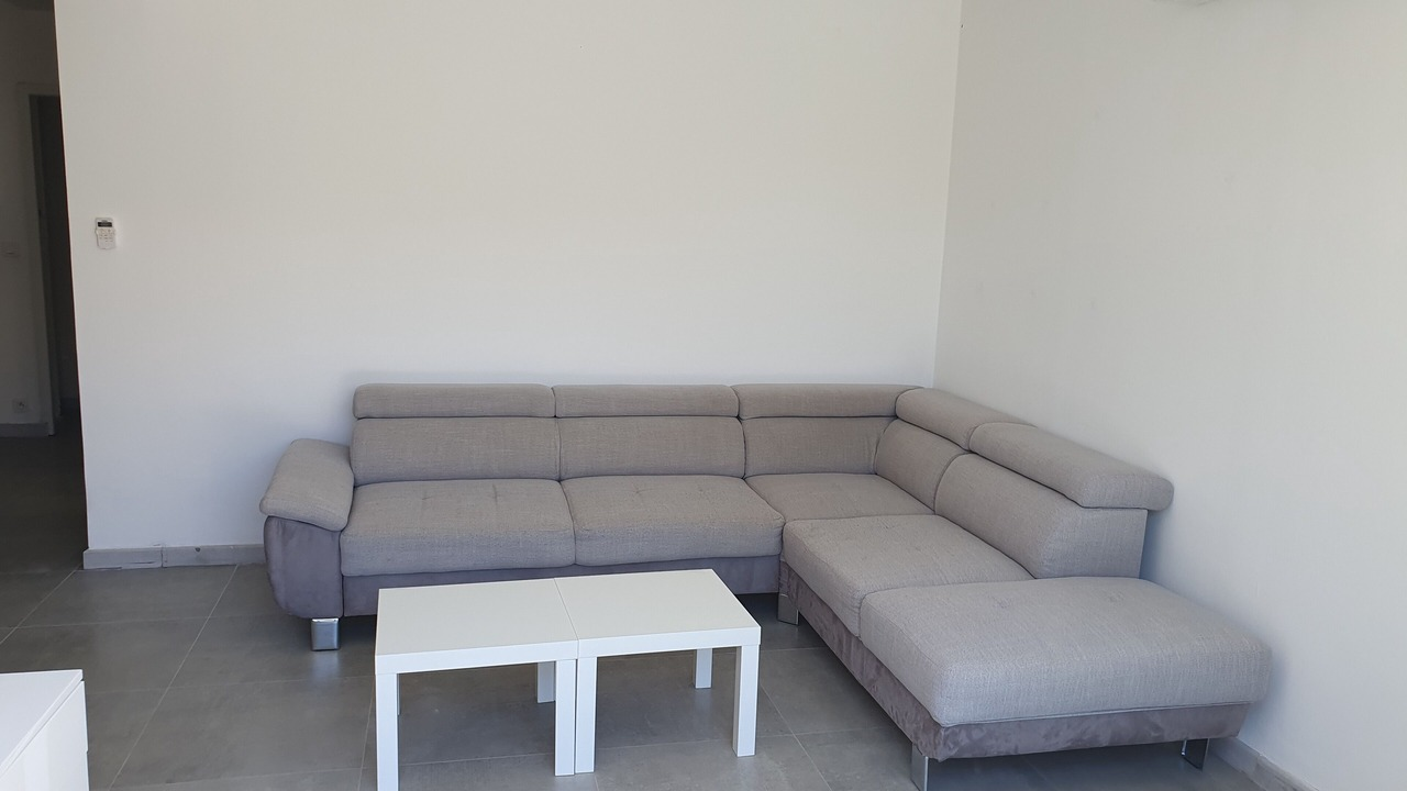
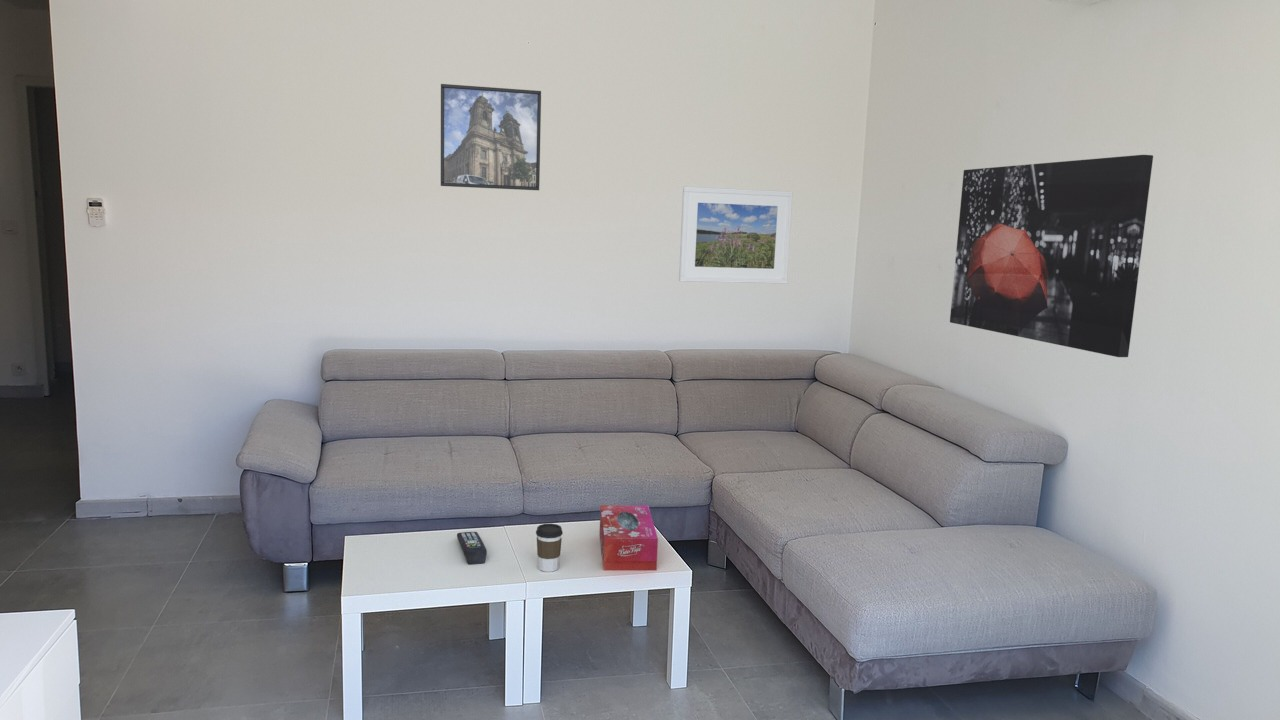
+ tissue box (627, 536)
+ wall art (1035, 251)
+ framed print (491, 138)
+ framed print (736, 236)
+ remote control (471, 545)
+ coffee cup (548, 547)
